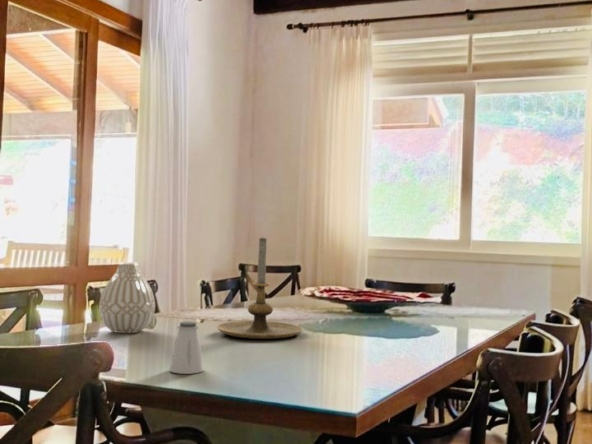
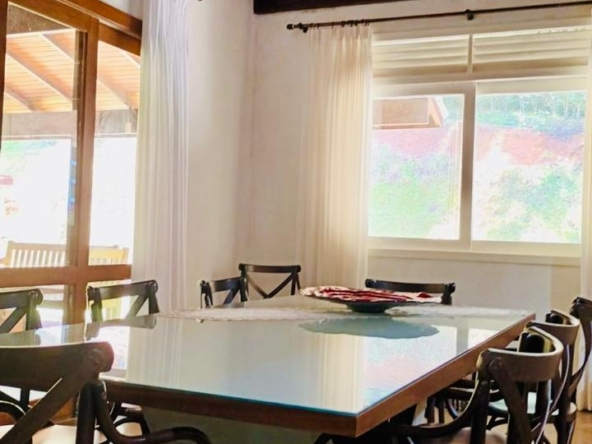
- saltshaker (187, 346)
- candle holder (261, 285)
- vase (127, 296)
